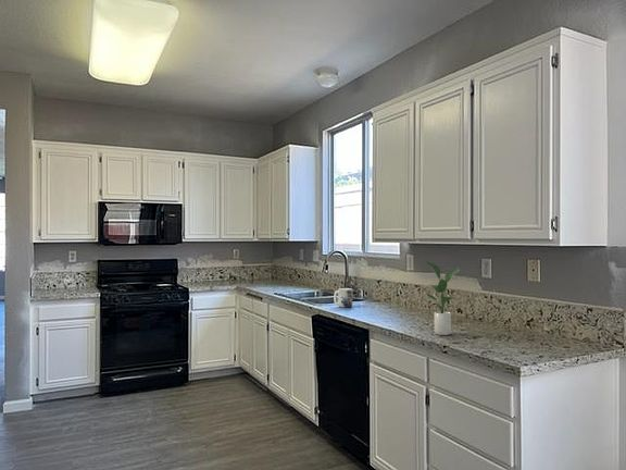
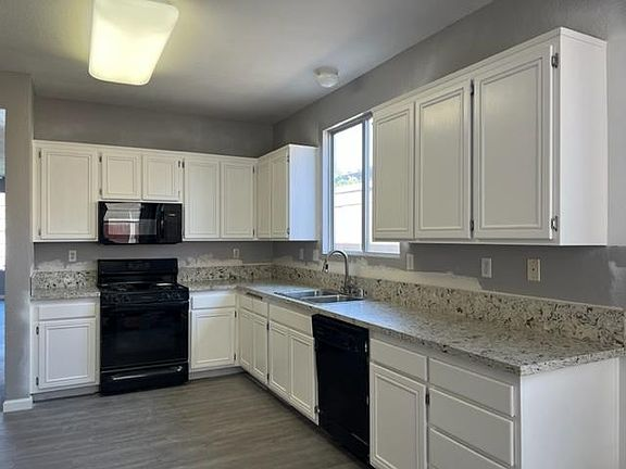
- mug (343, 297)
- potted plant (442, 297)
